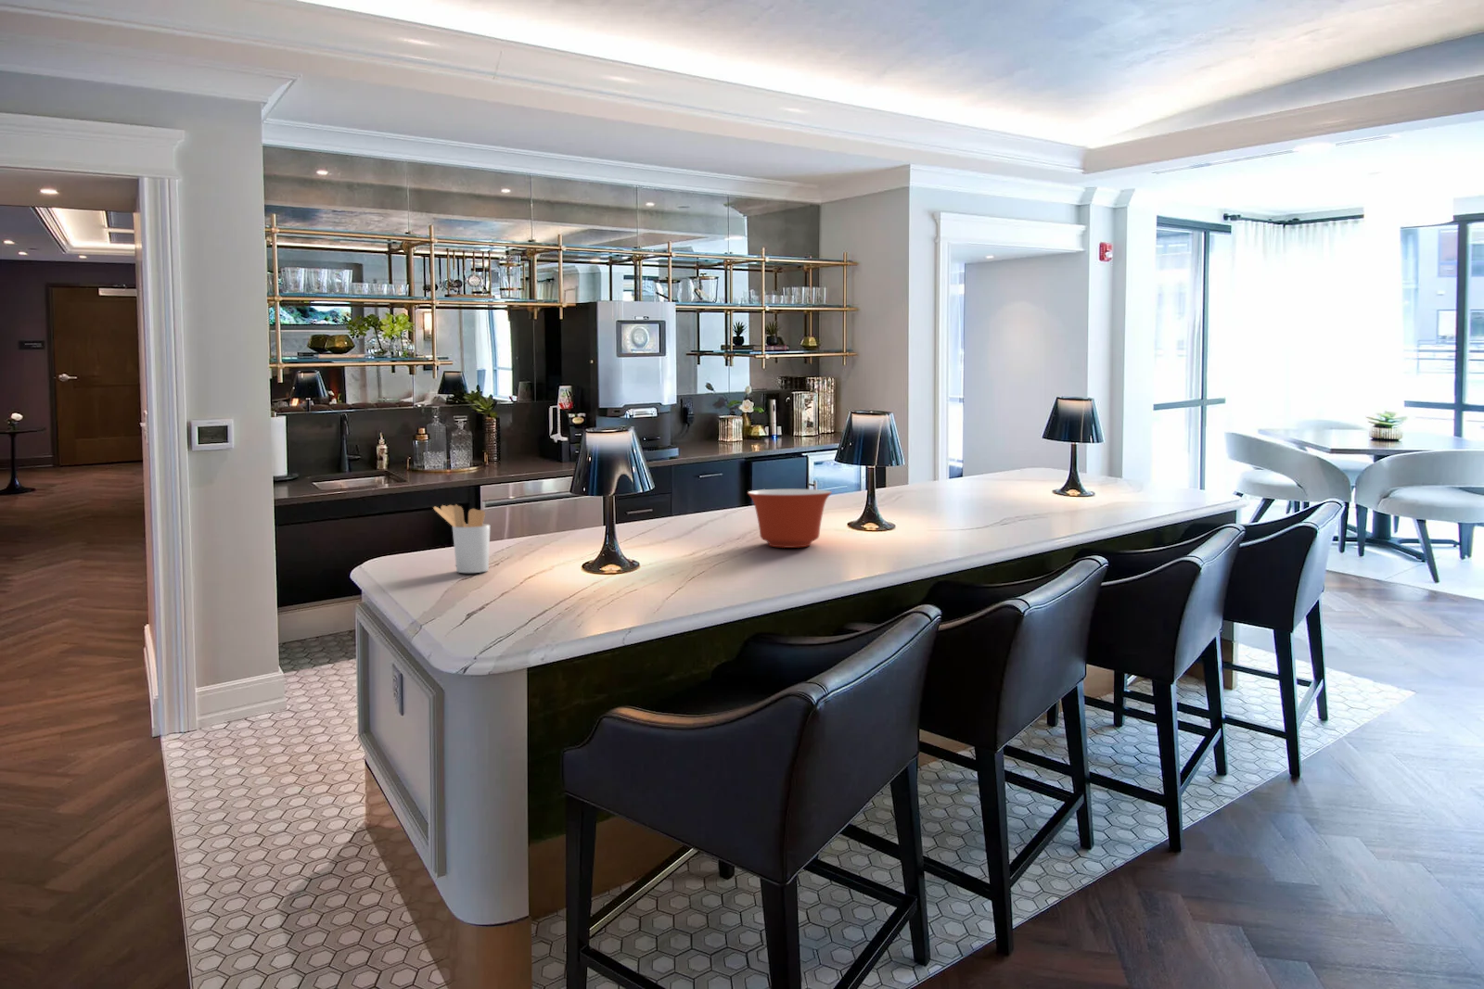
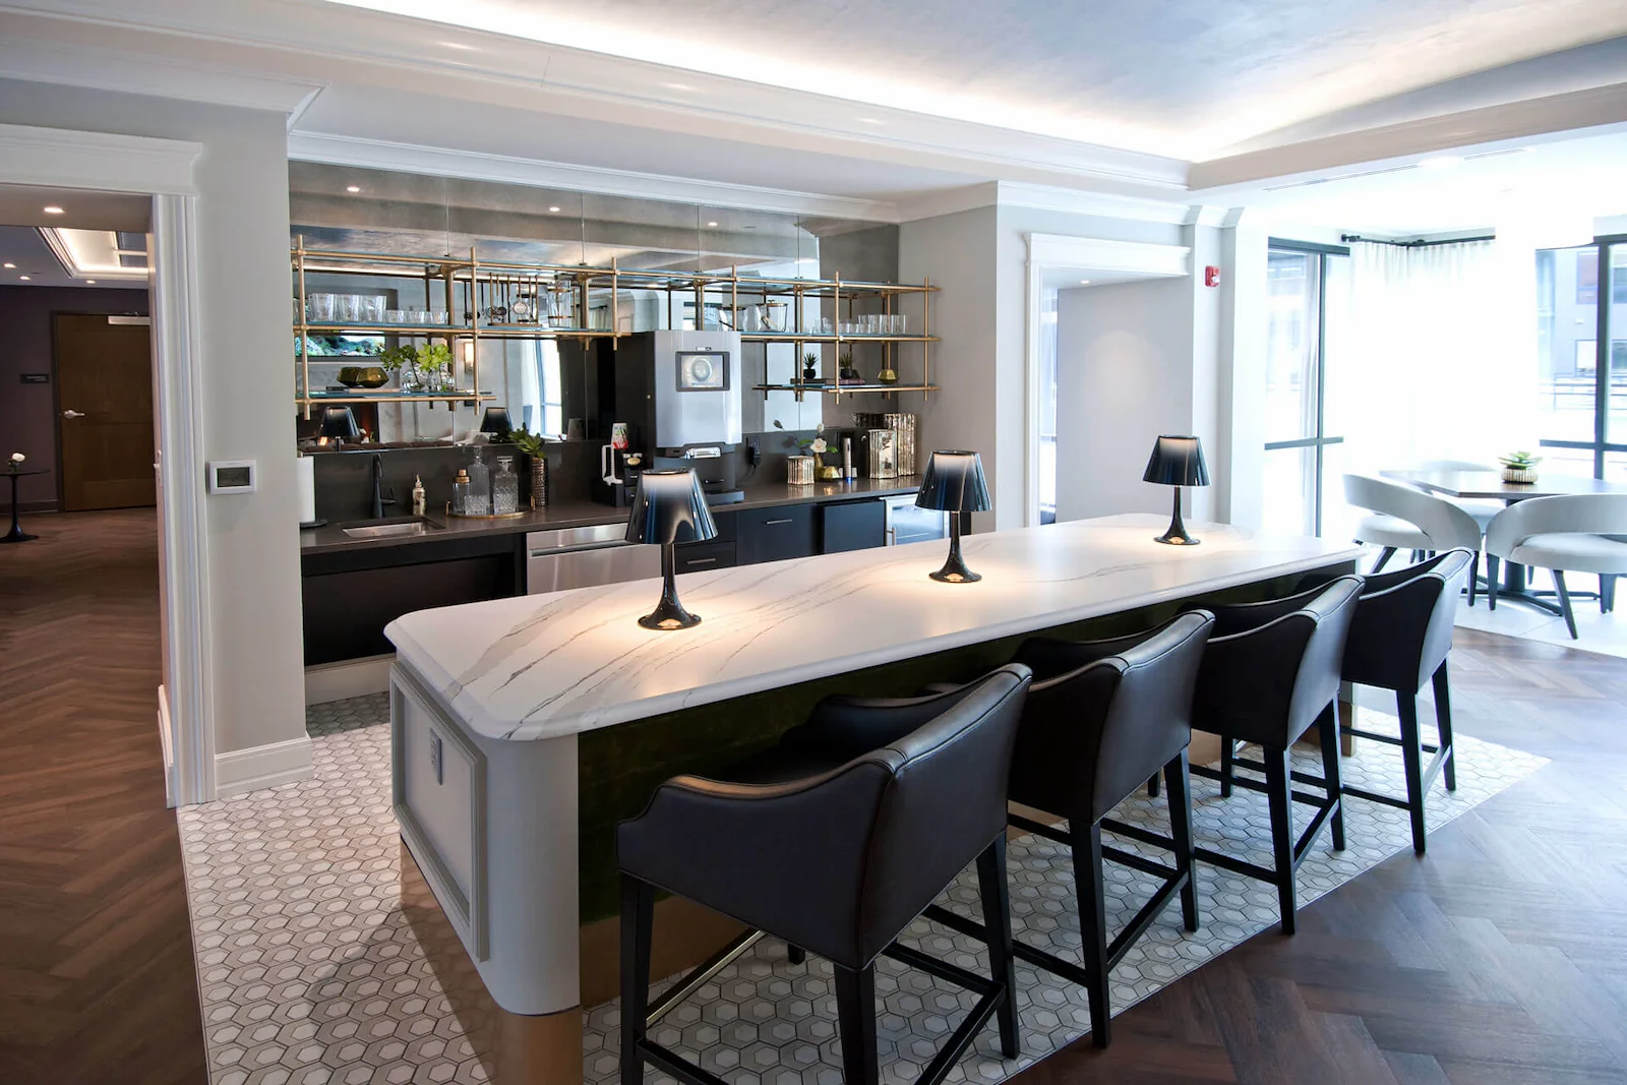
- mixing bowl (789, 518)
- utensil holder (463, 536)
